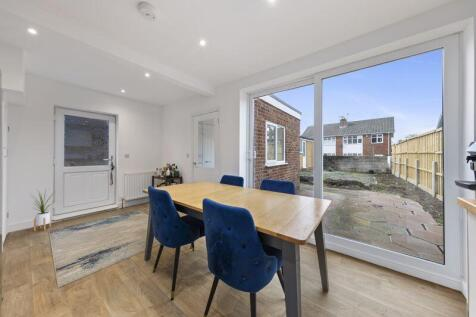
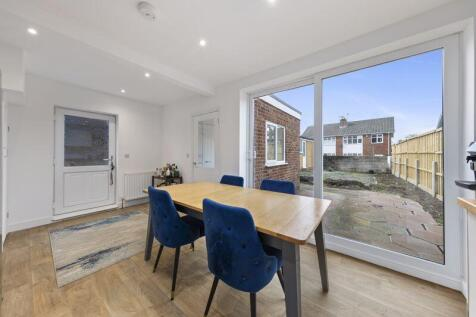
- house plant (43, 208)
